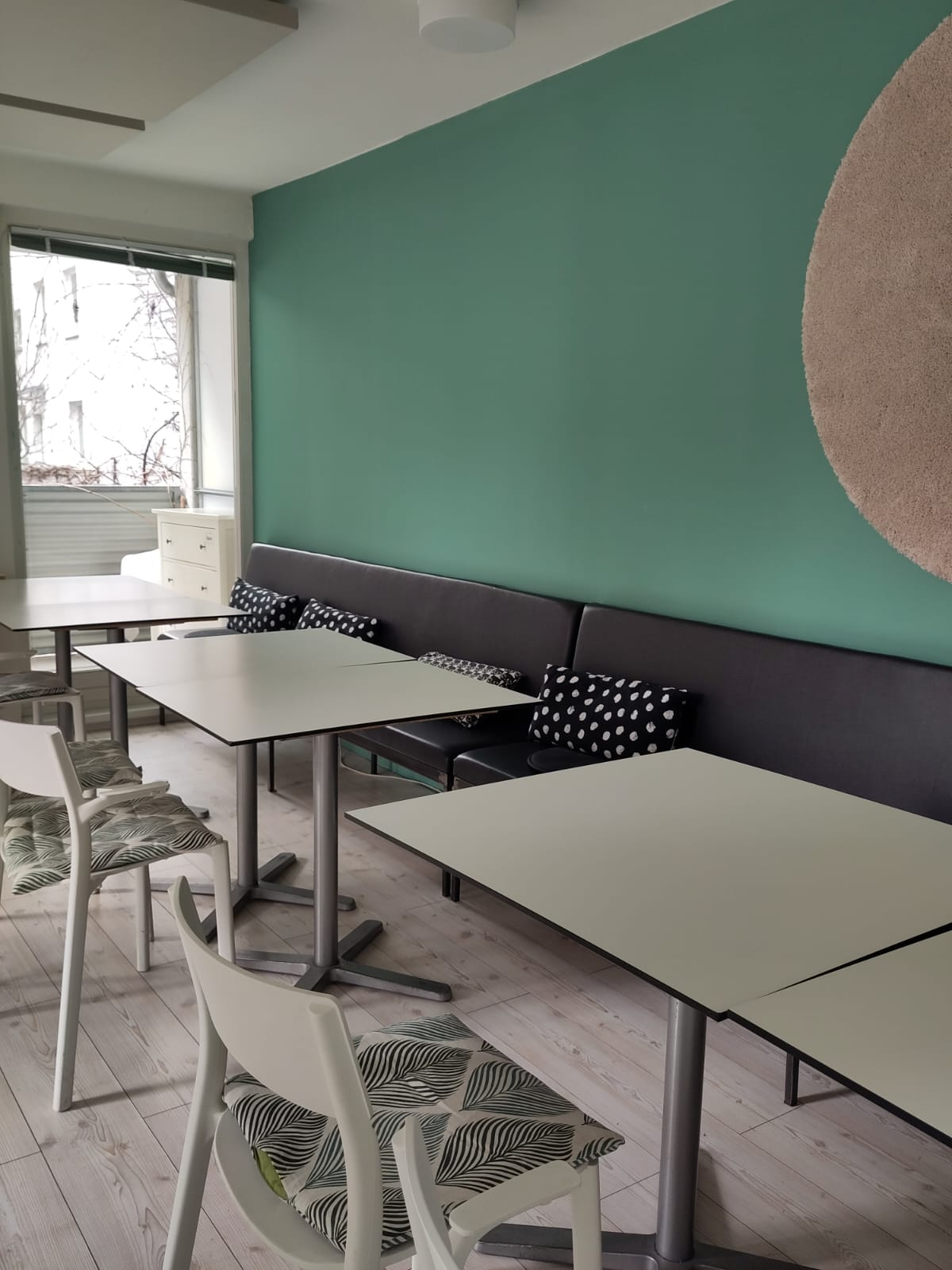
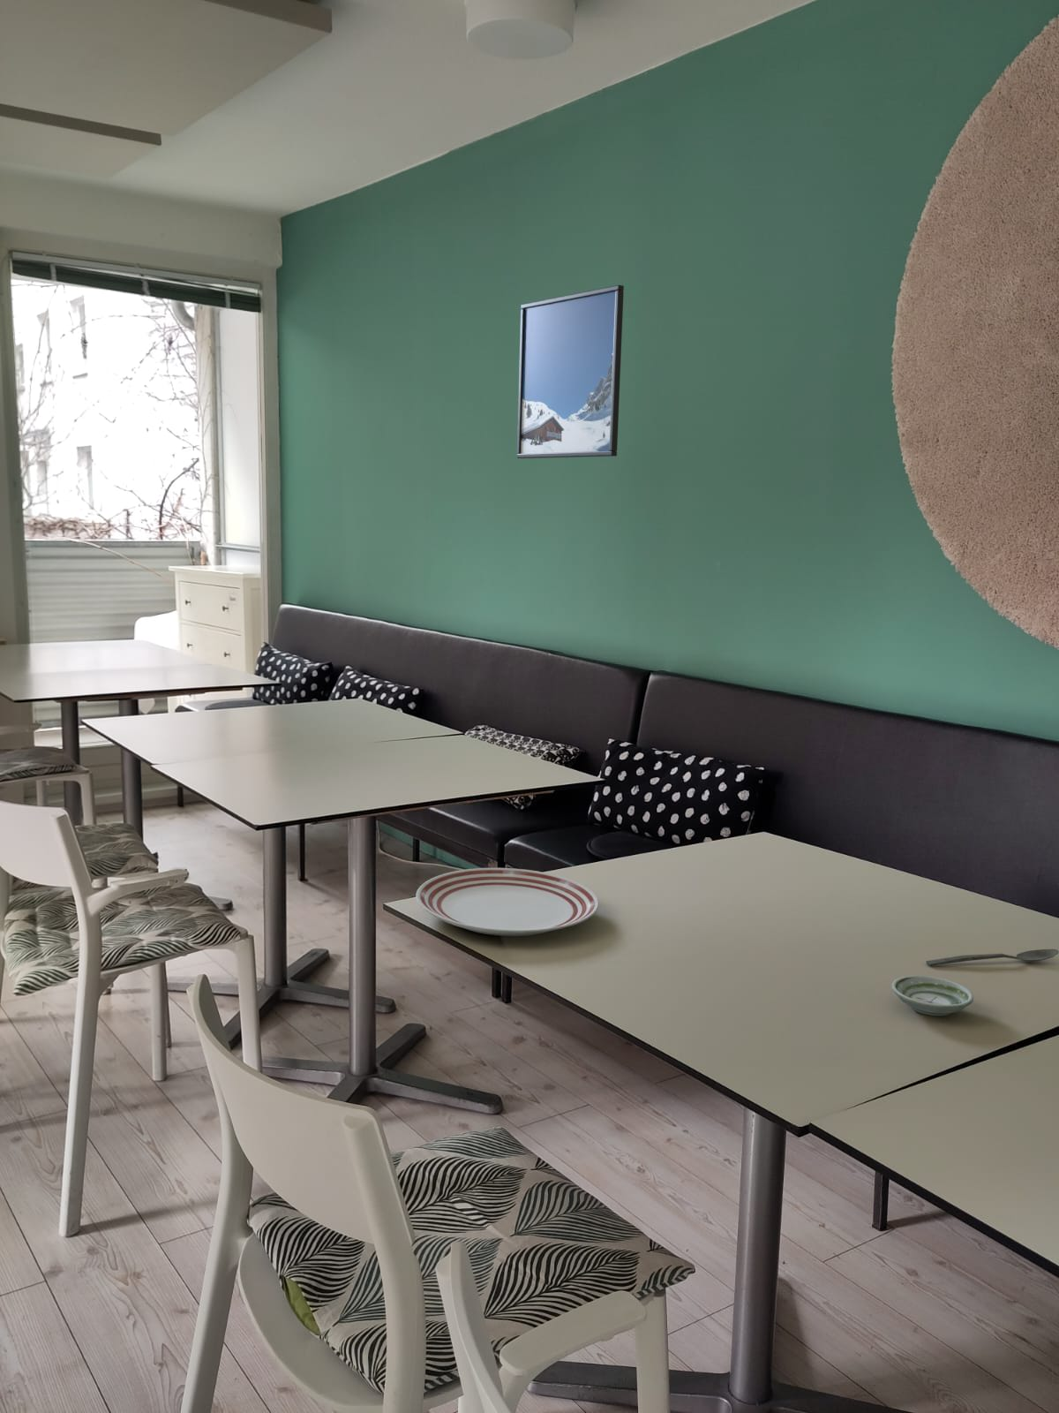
+ spoon (992, 957)
+ dinner plate (506, 905)
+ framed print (566, 377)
+ saucer (931, 998)
